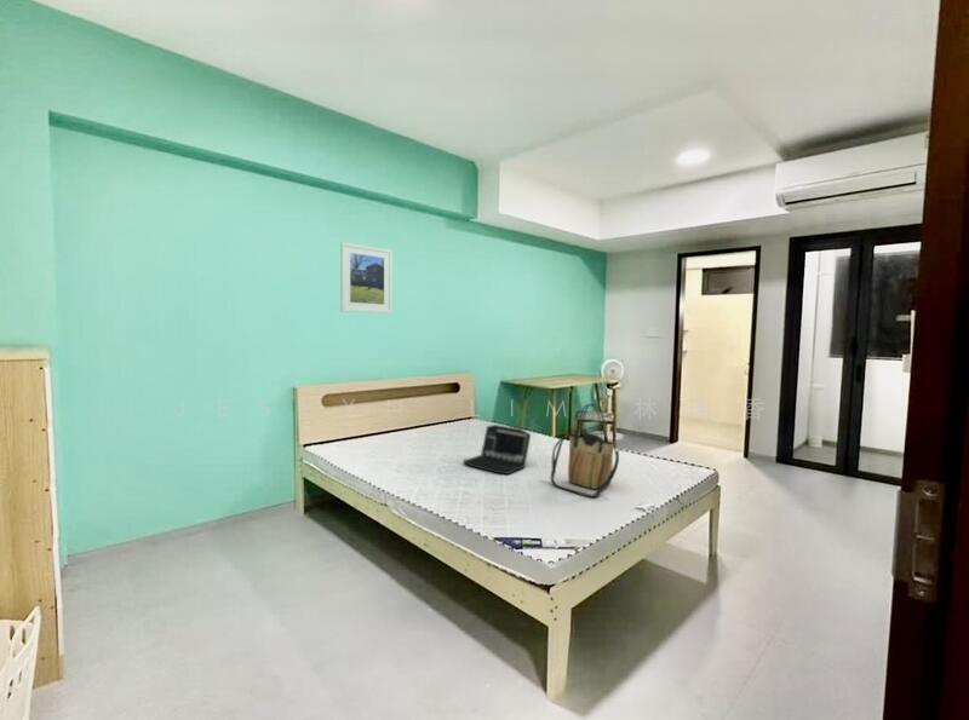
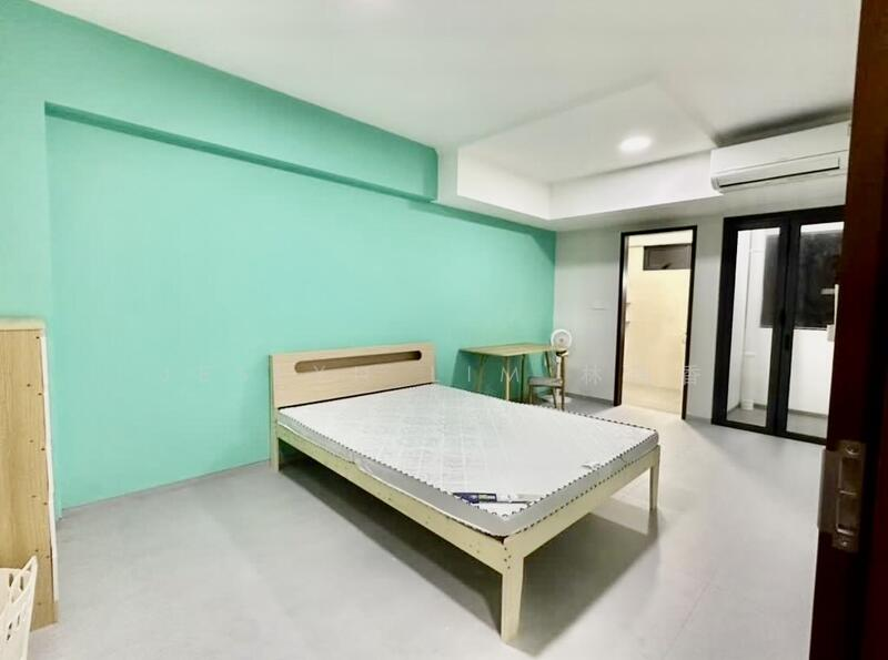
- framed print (367, 280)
- laptop (495, 447)
- tote bag (583, 444)
